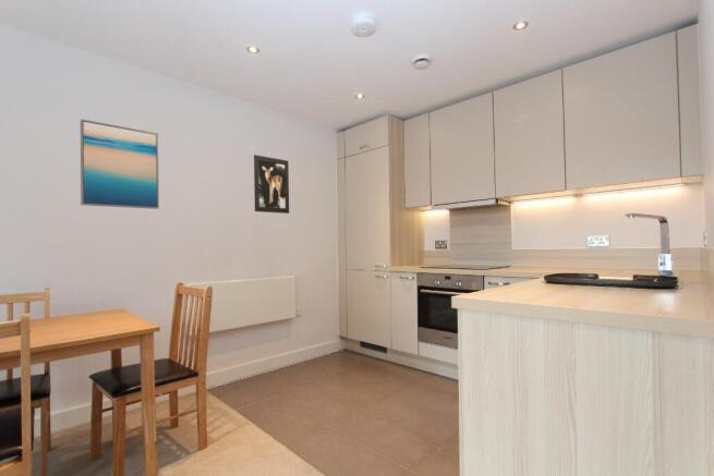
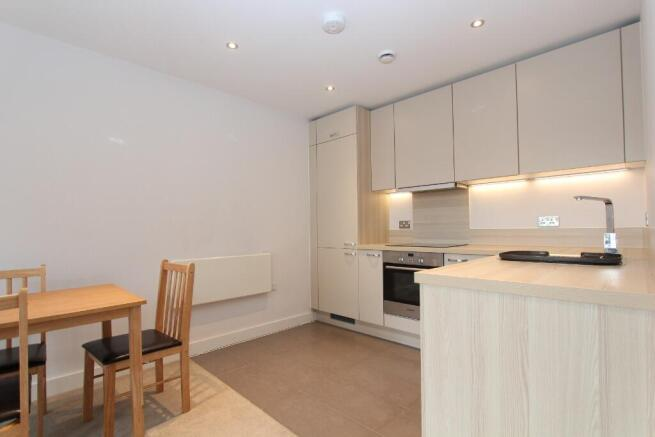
- wall art (121, 167)
- wall art (271, 185)
